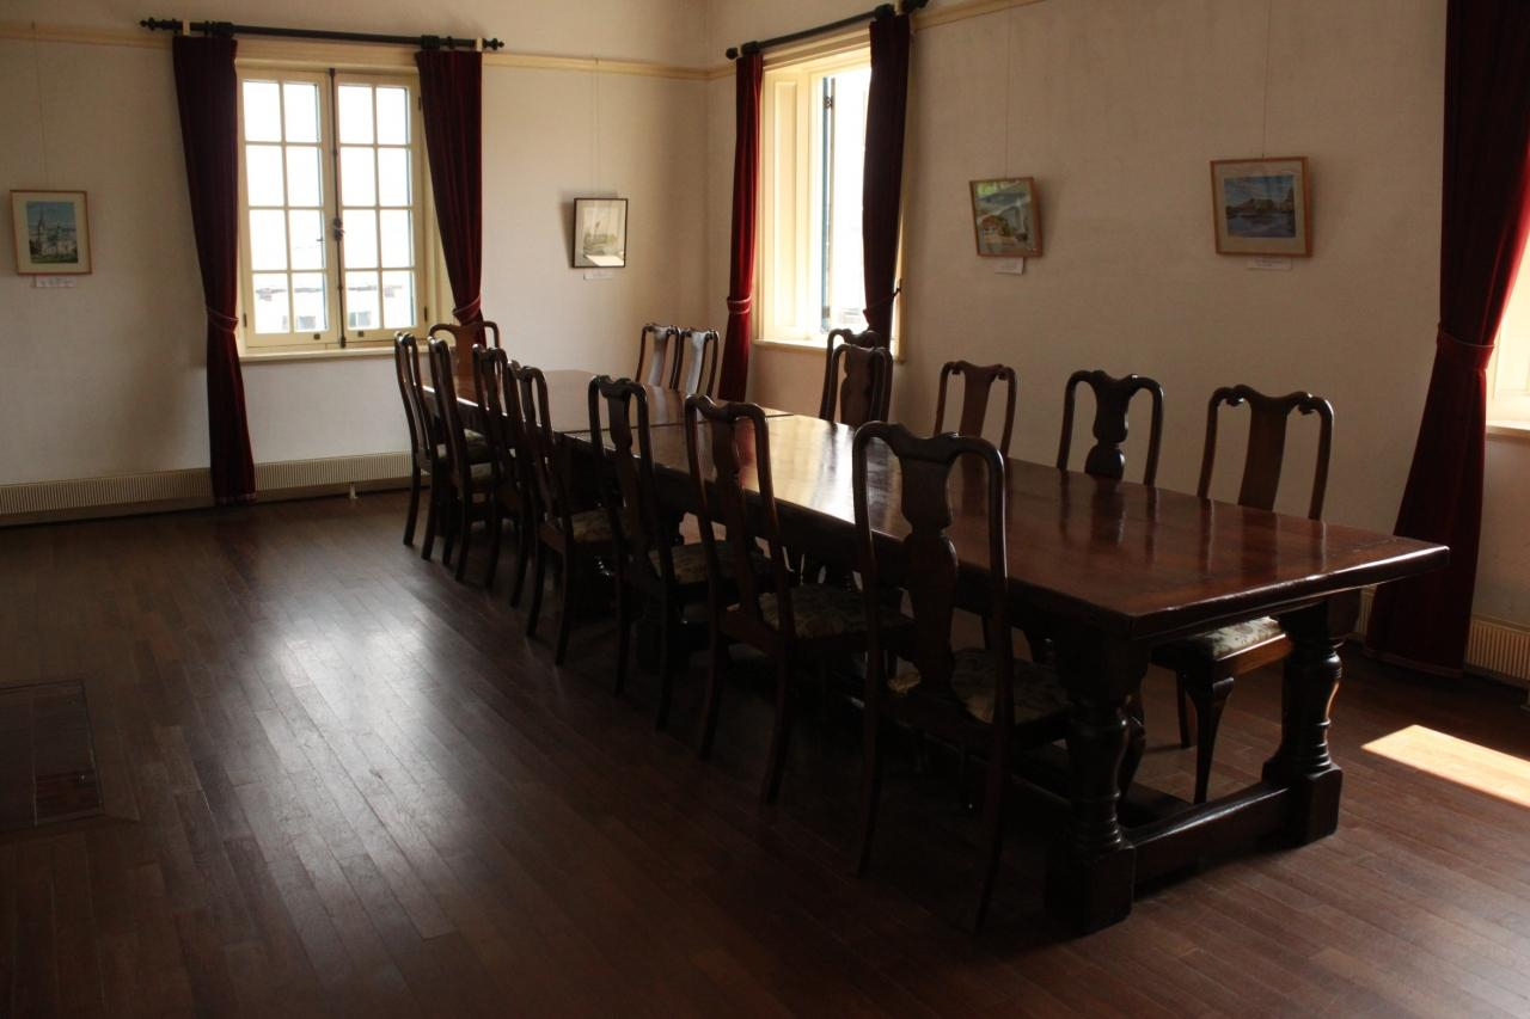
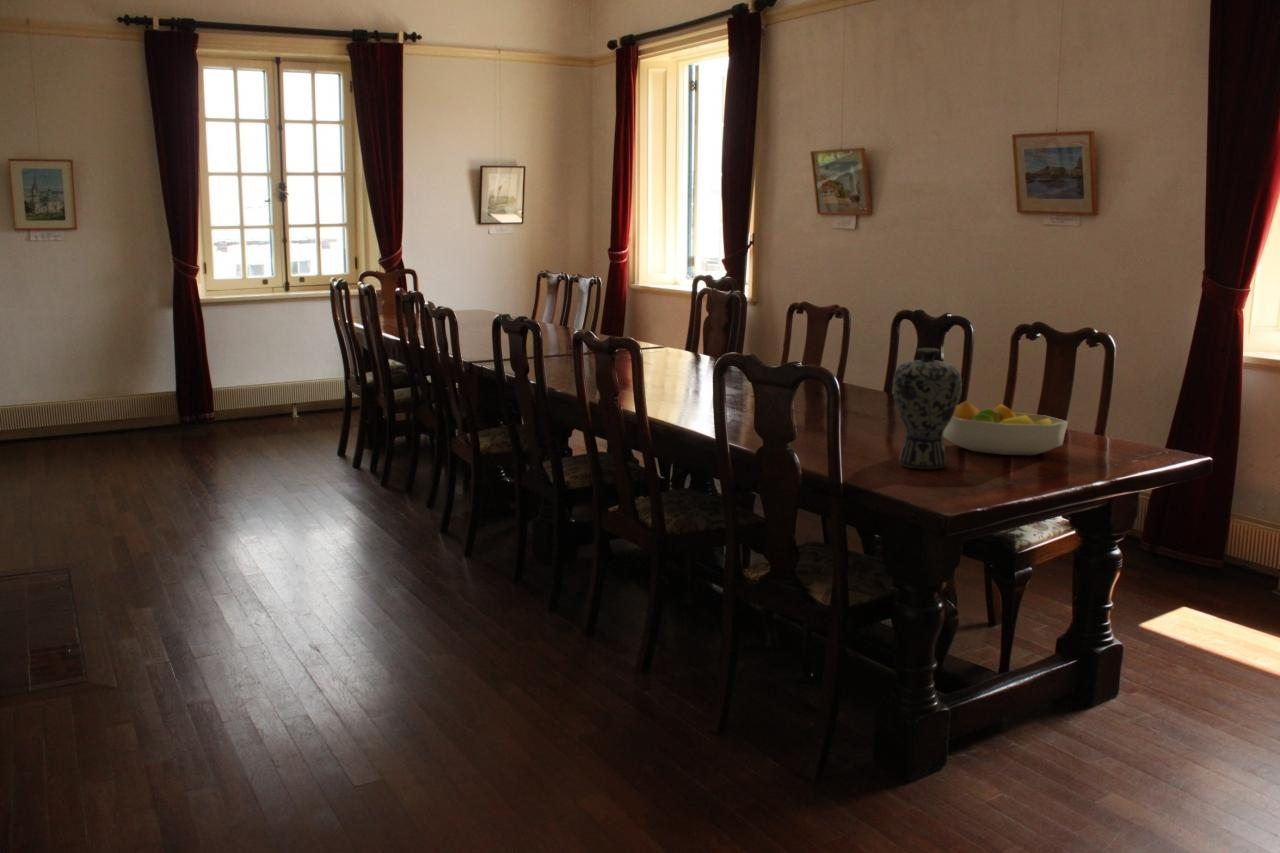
+ fruit bowl (1003, 426)
+ vase (925, 407)
